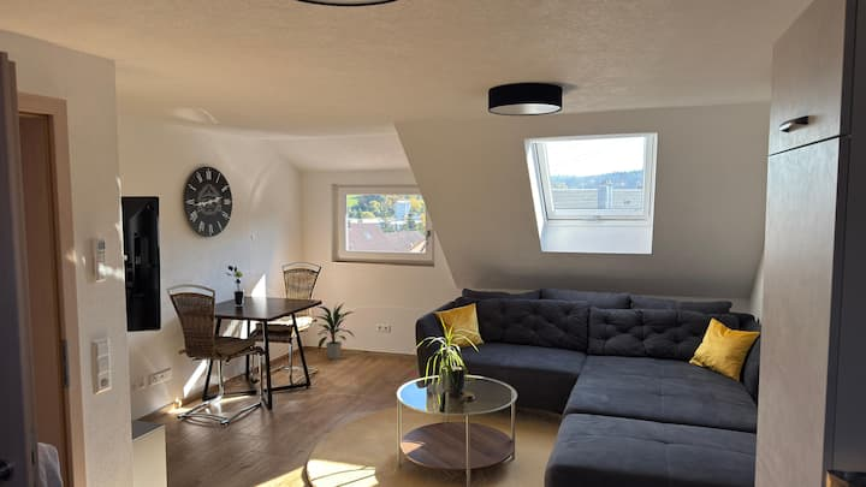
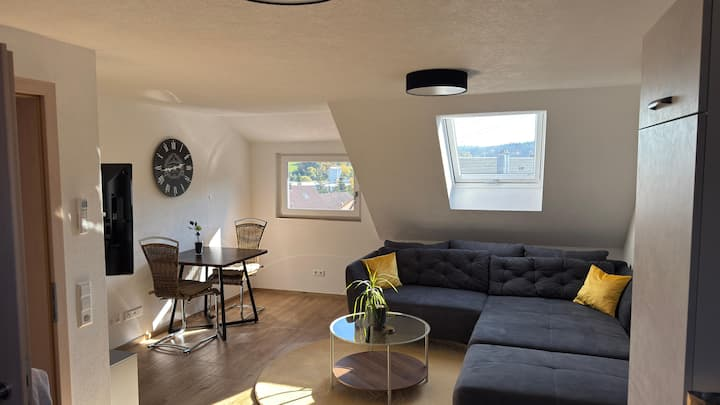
- indoor plant (331, 329)
